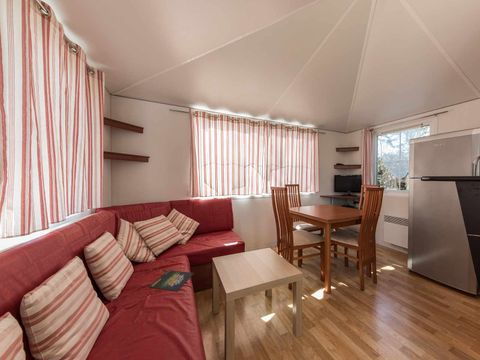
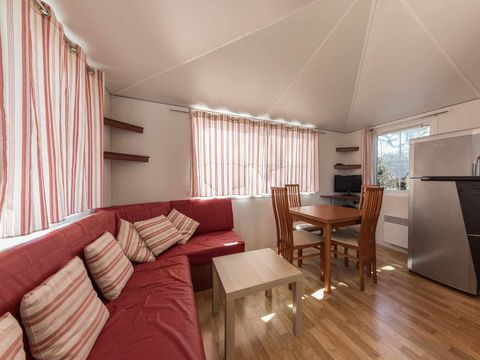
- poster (172, 279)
